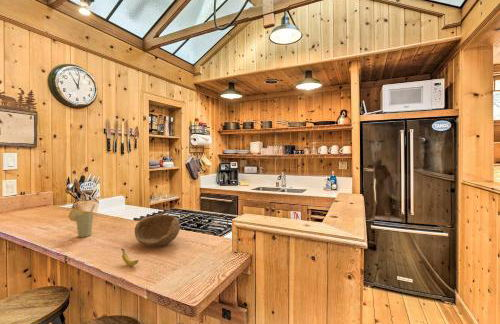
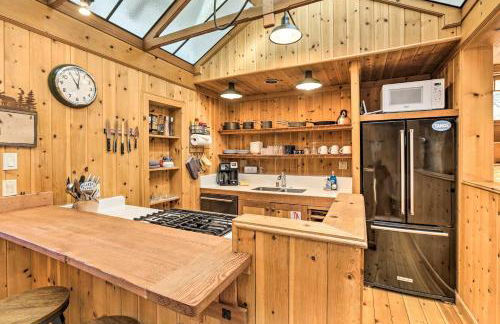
- cup (82, 220)
- bowl (157, 230)
- fruit (128, 257)
